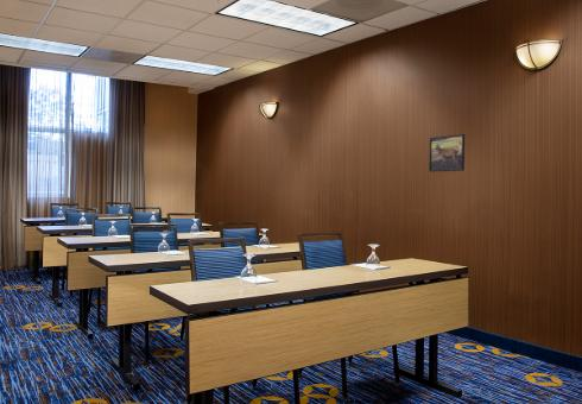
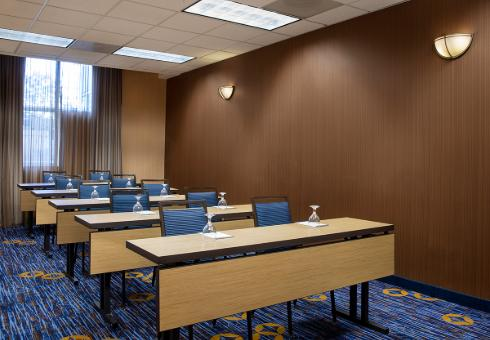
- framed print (445, 153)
